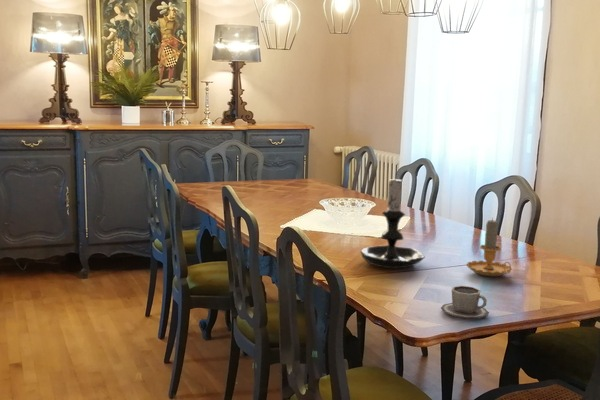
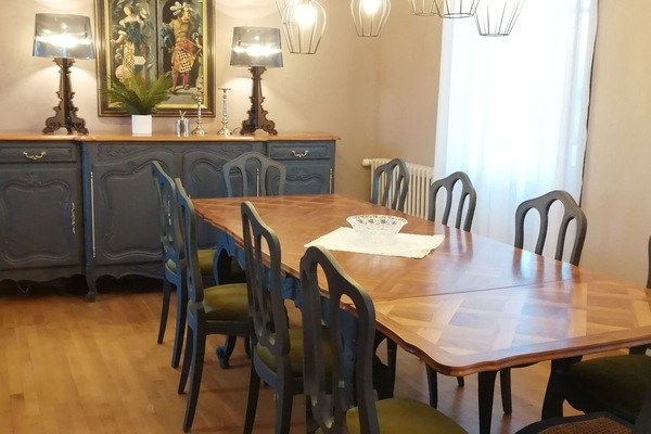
- candle (493, 246)
- candle holder (395, 218)
- cup (465, 301)
